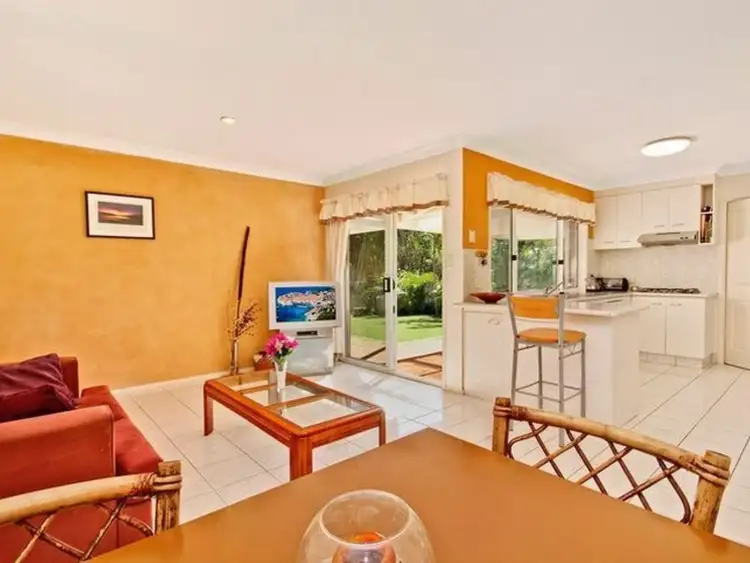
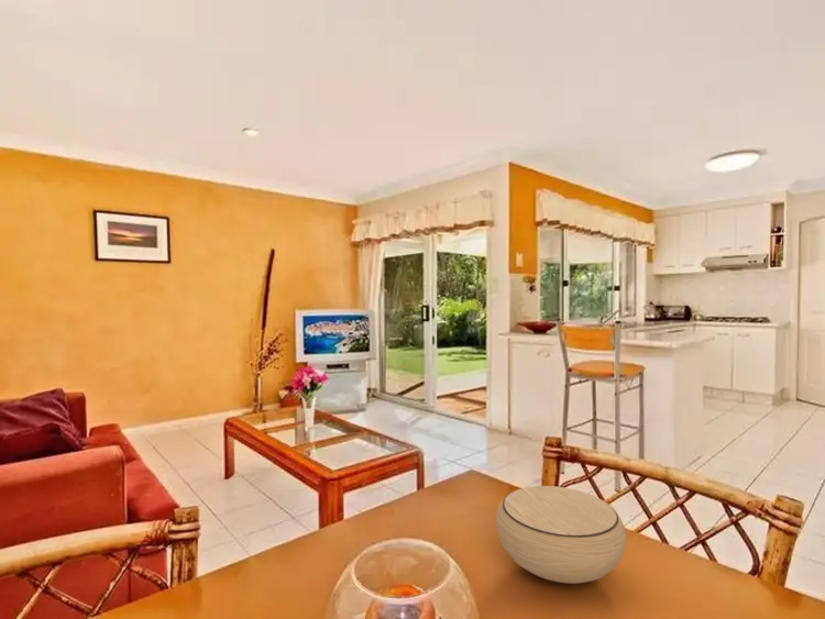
+ bowl (558, 537)
